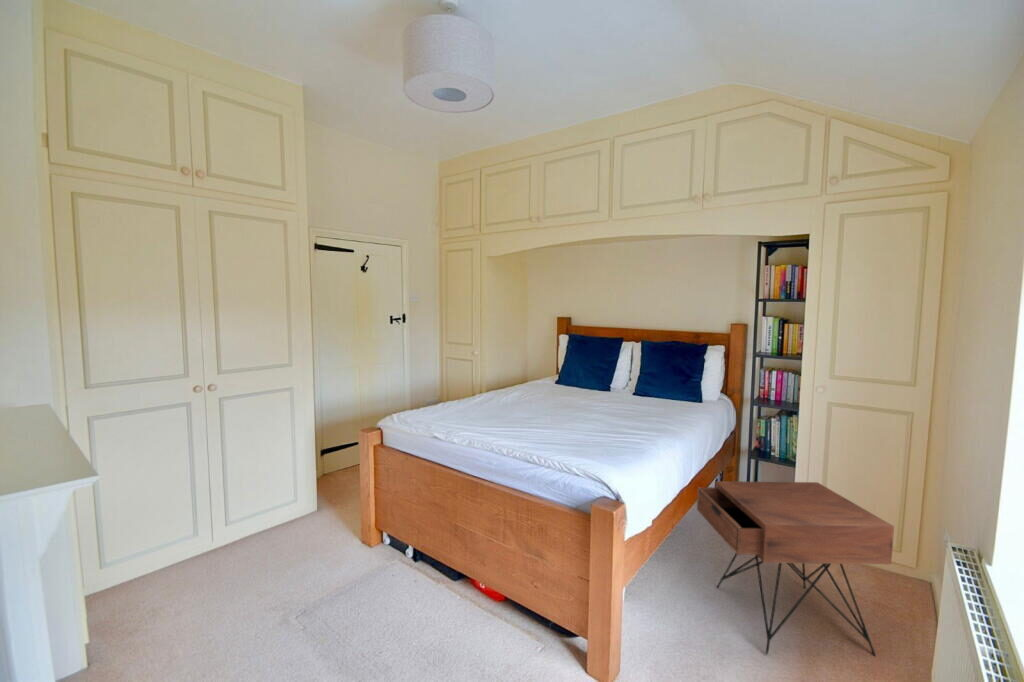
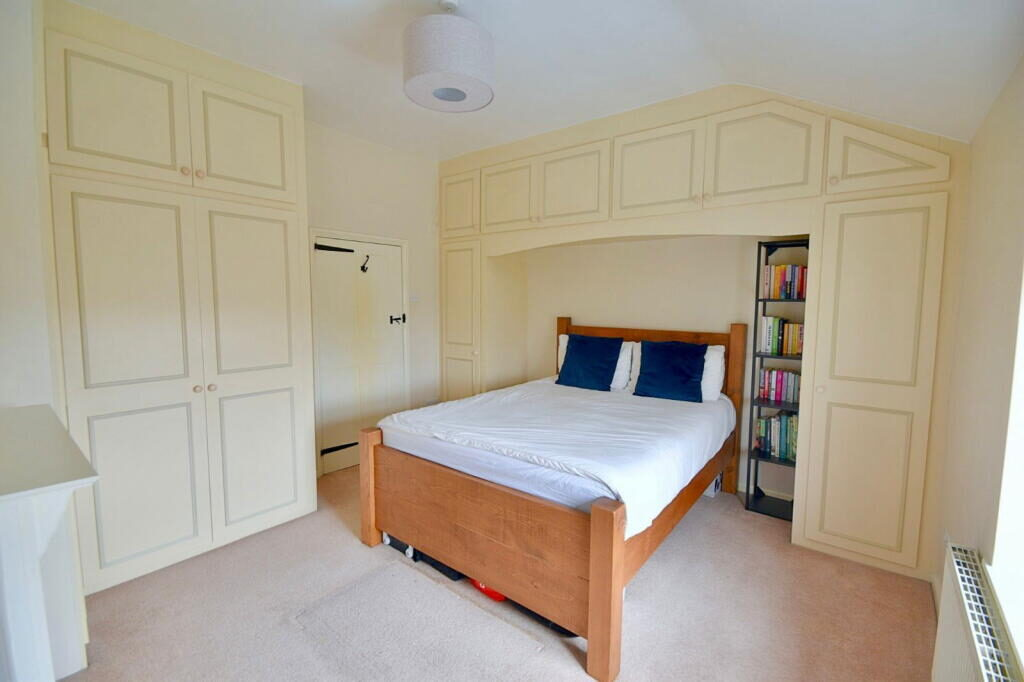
- nightstand (780, 559)
